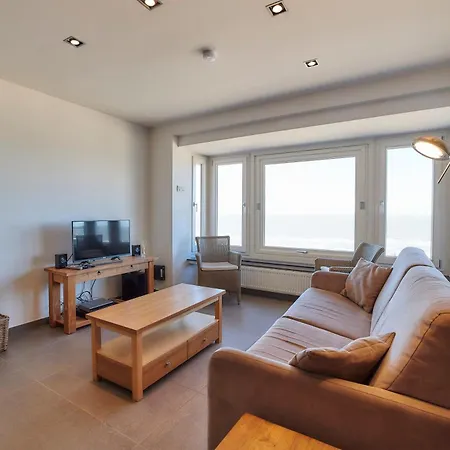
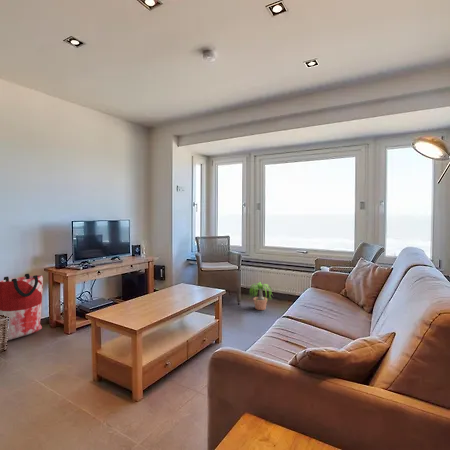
+ potted plant (256, 295)
+ bag (21, 306)
